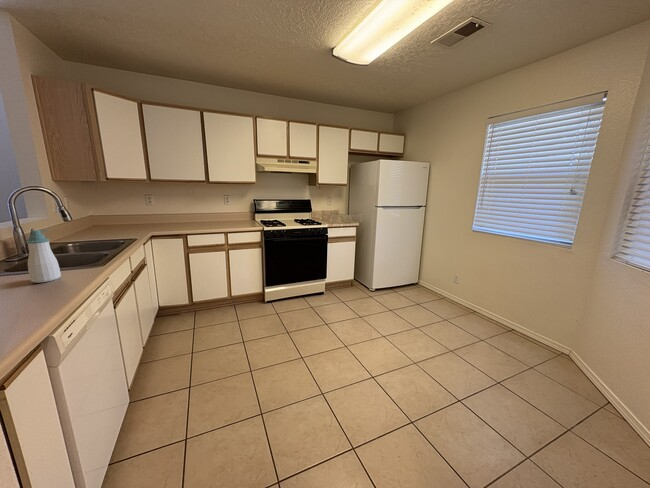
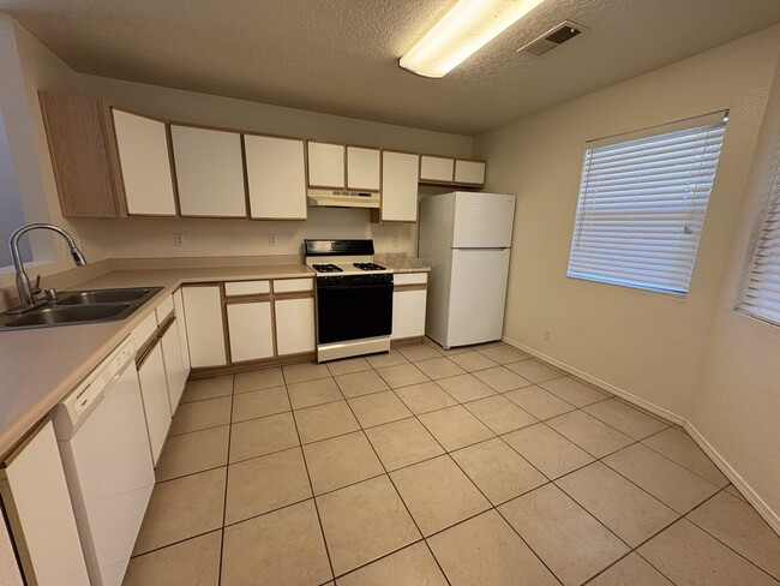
- soap bottle (41, 255)
